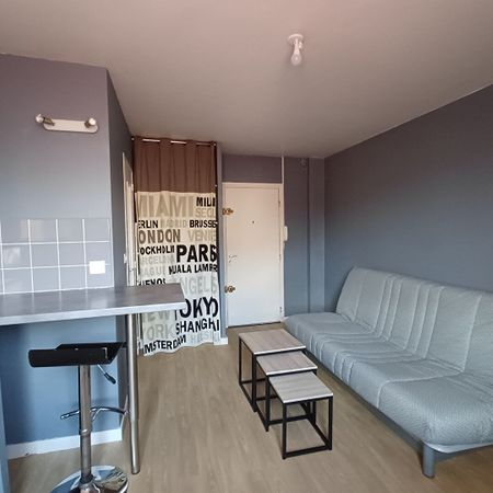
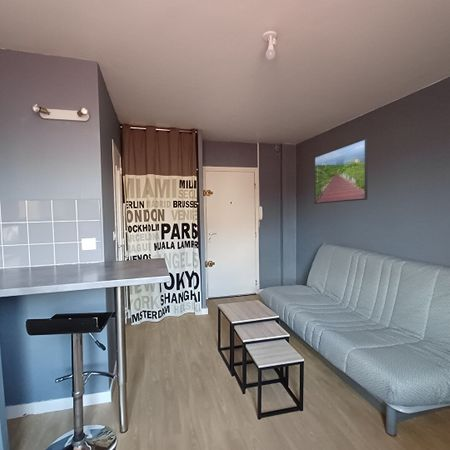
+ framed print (337, 175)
